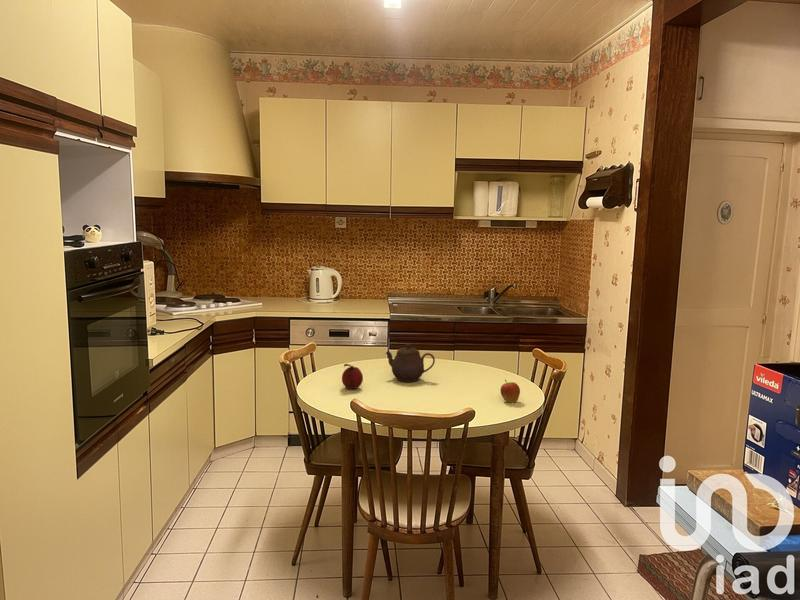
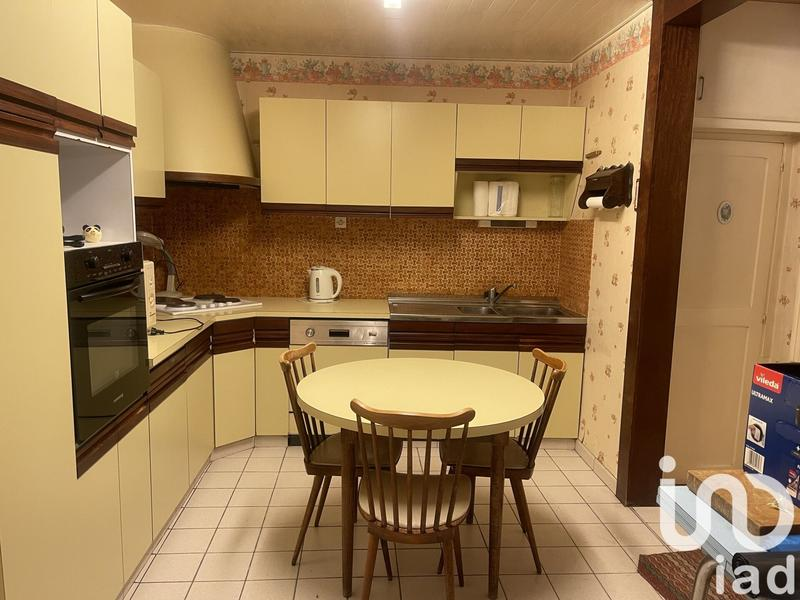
- fruit (351, 375)
- teapot (410, 361)
- fruit (510, 390)
